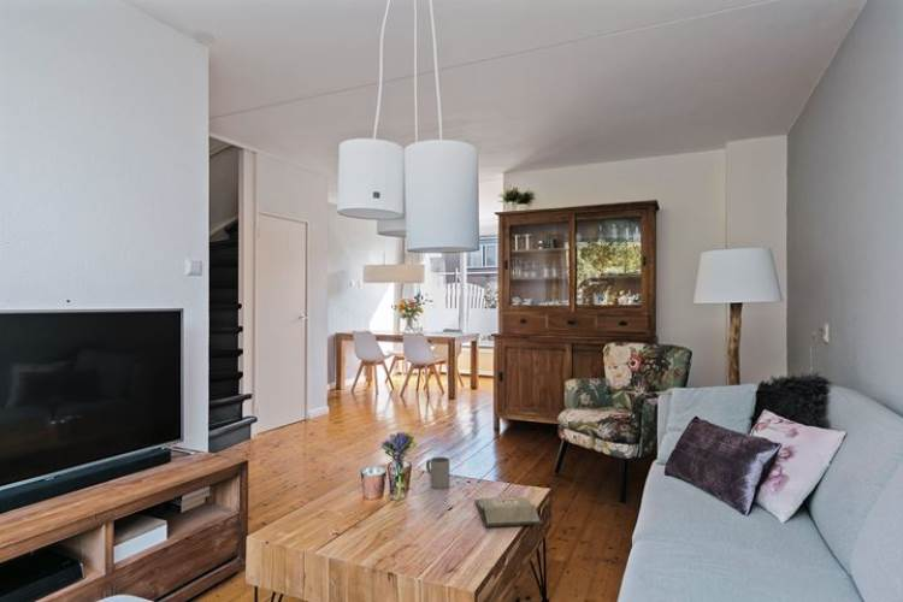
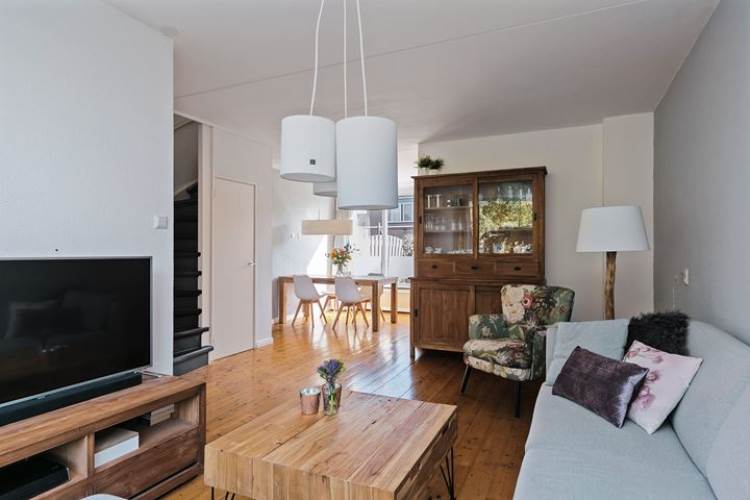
- hardback book (506, 506)
- mug (436, 471)
